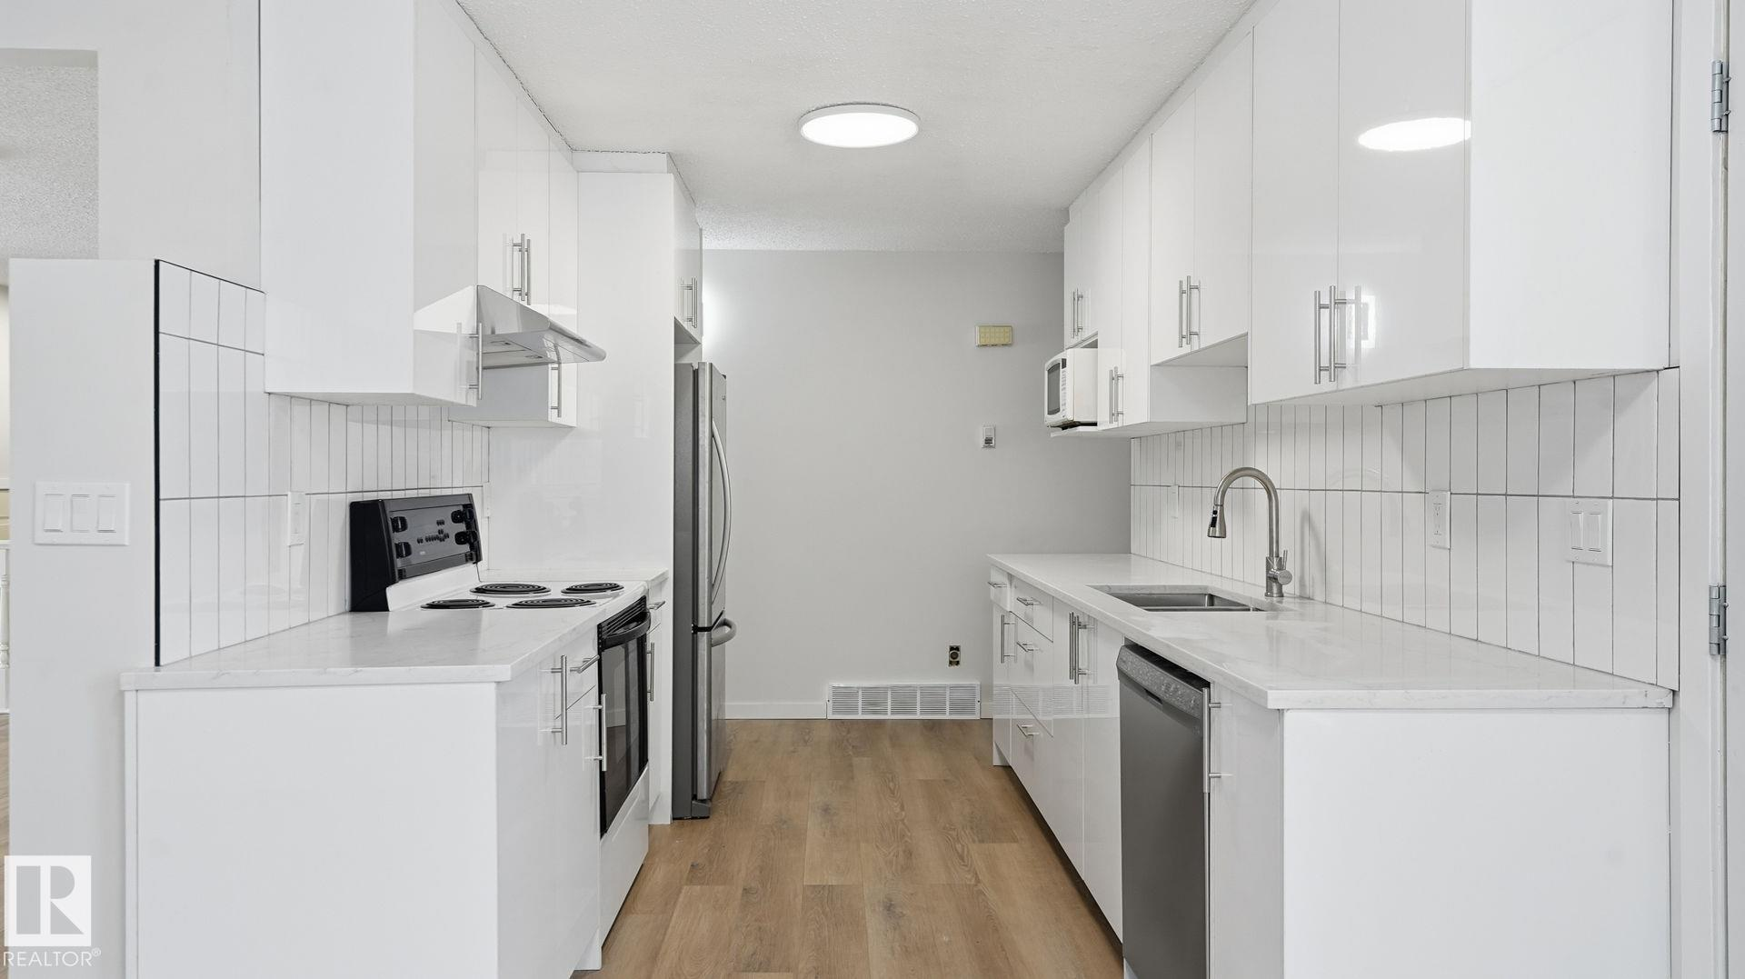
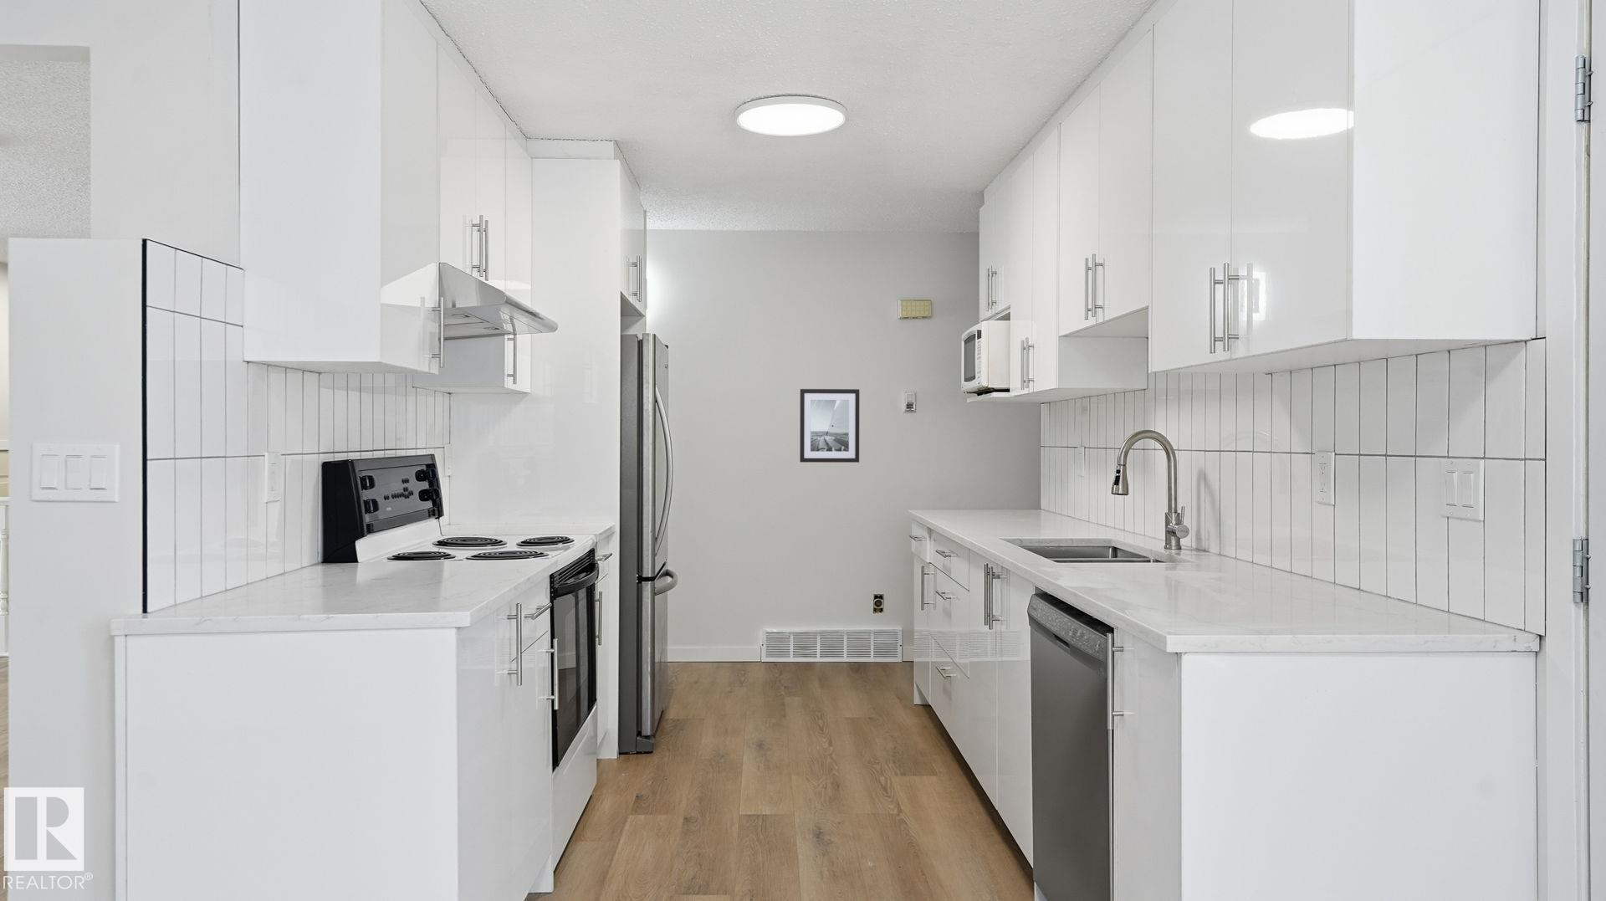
+ wall art (829, 425)
